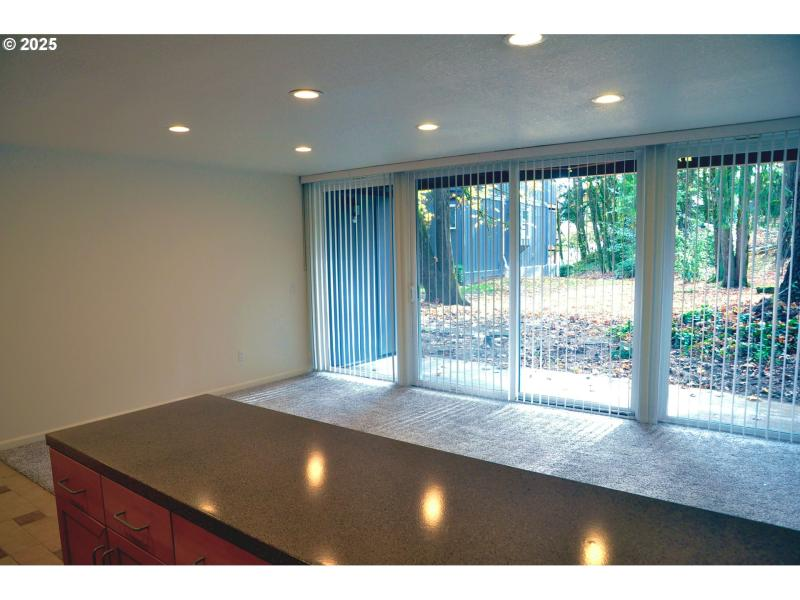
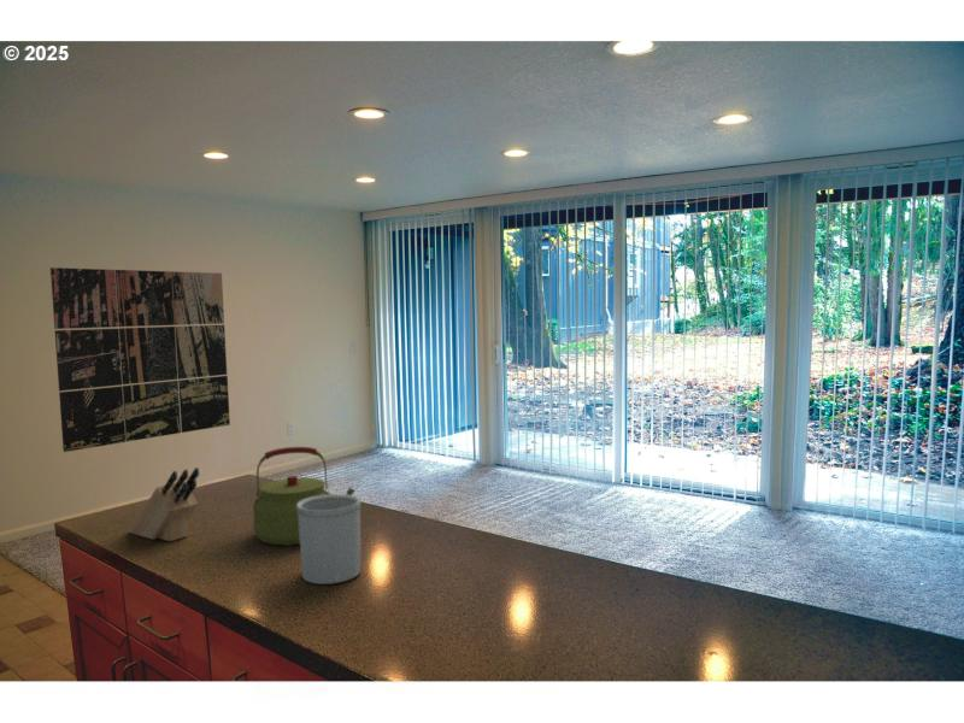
+ wall art (149, 354)
+ utensil holder (330, 537)
+ knife block (165, 500)
+ kettle (304, 489)
